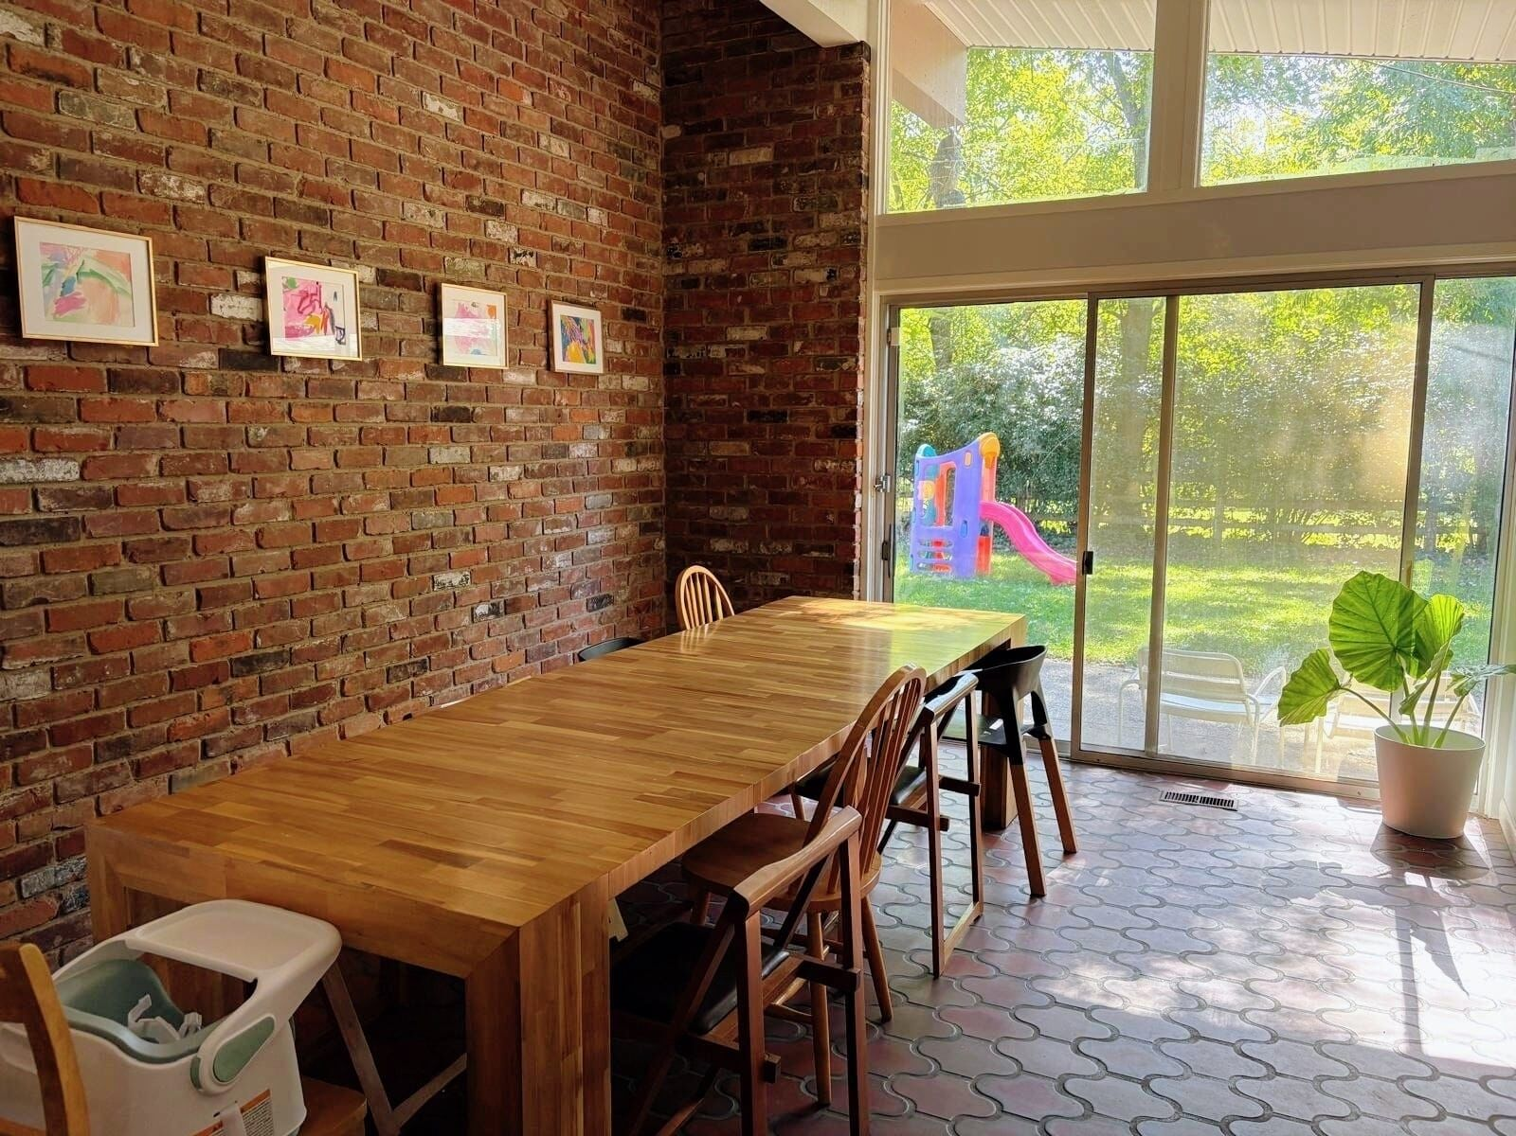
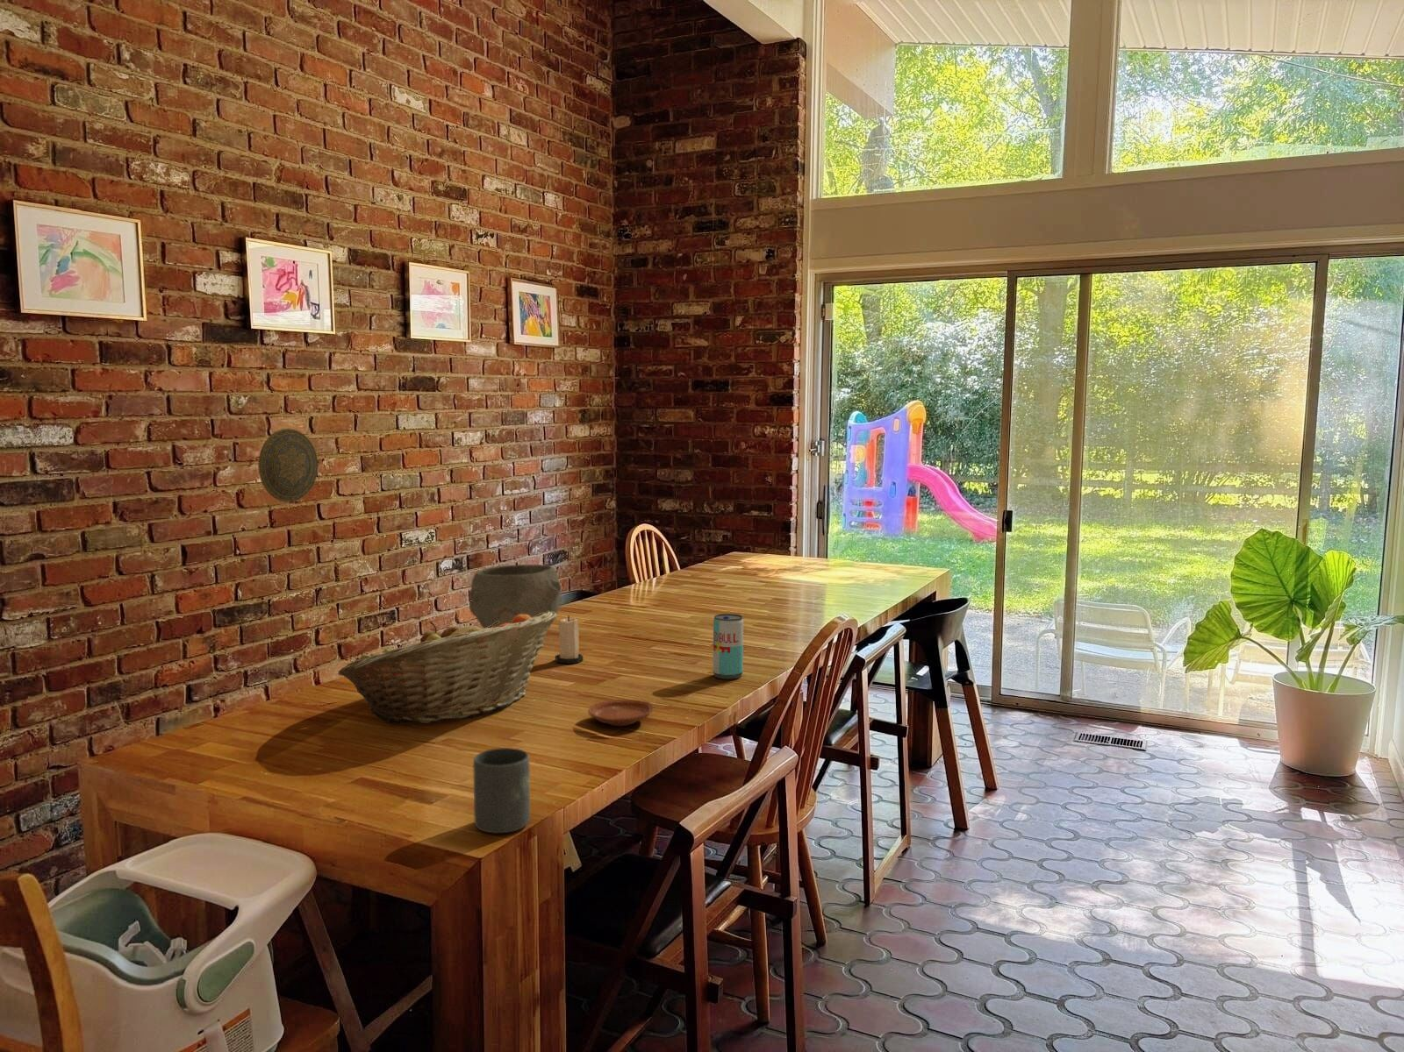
+ beverage can (727, 645)
+ plate (620, 715)
+ candle (568, 638)
+ bowl (517, 602)
+ fruit basket (454, 659)
+ mug (505, 787)
+ decorative plate (291, 465)
